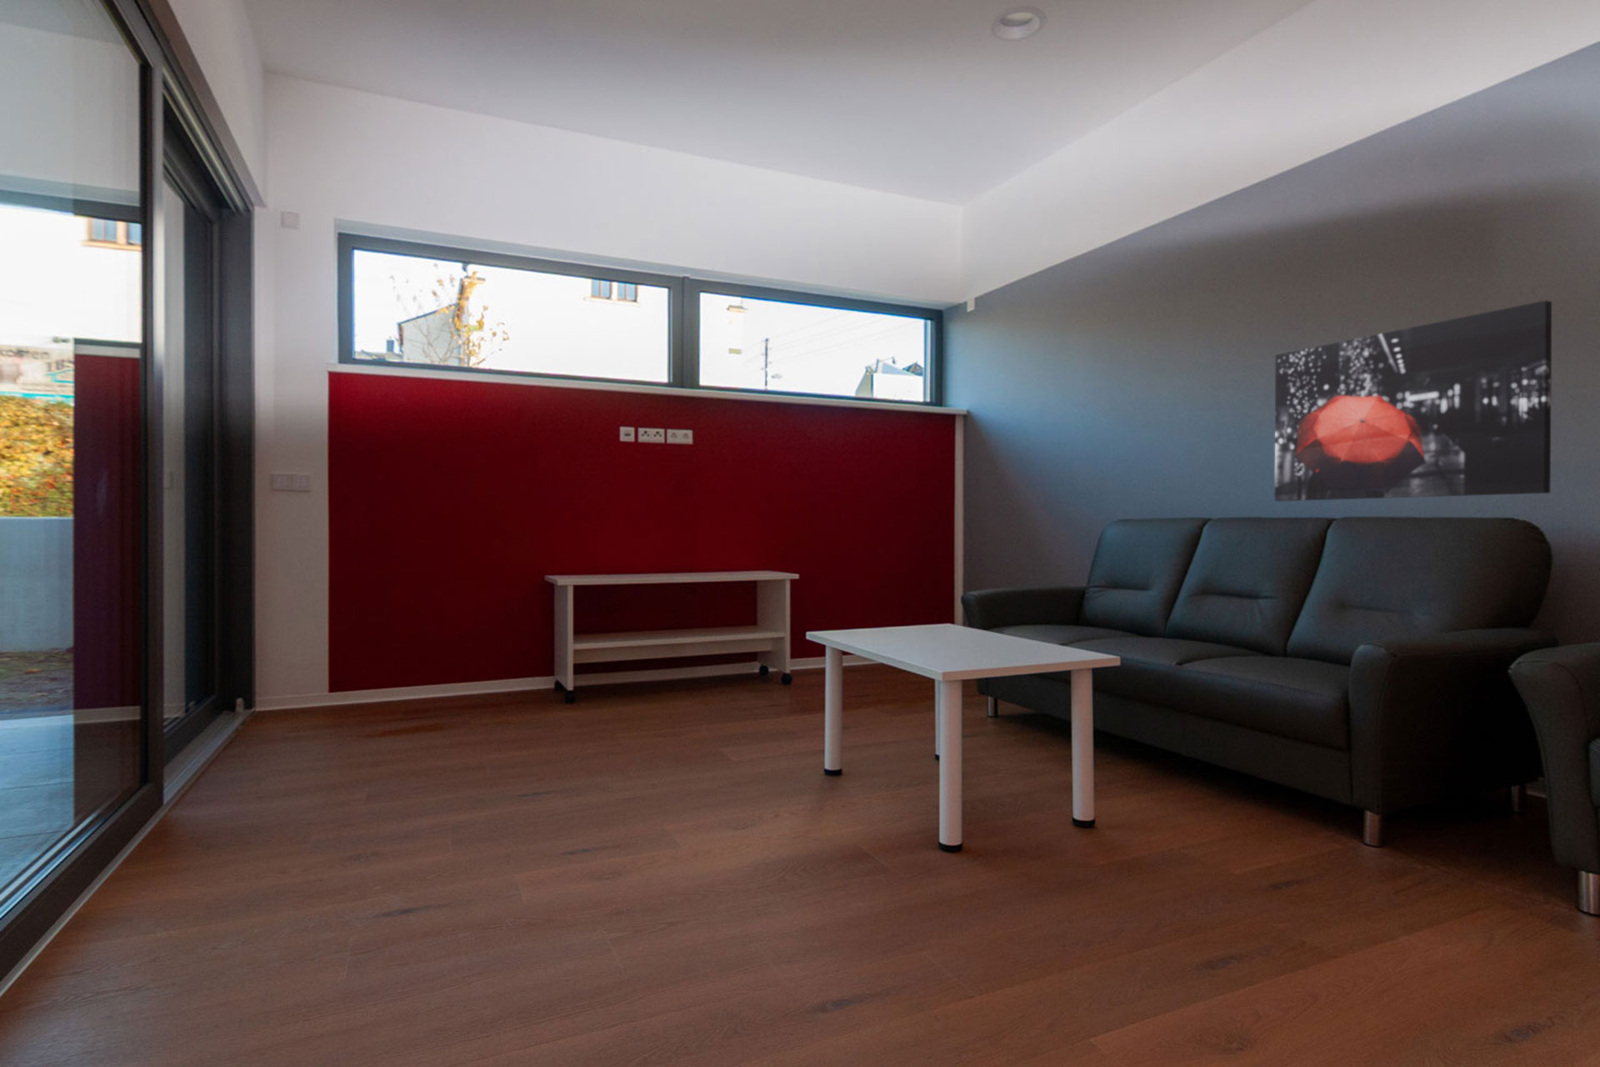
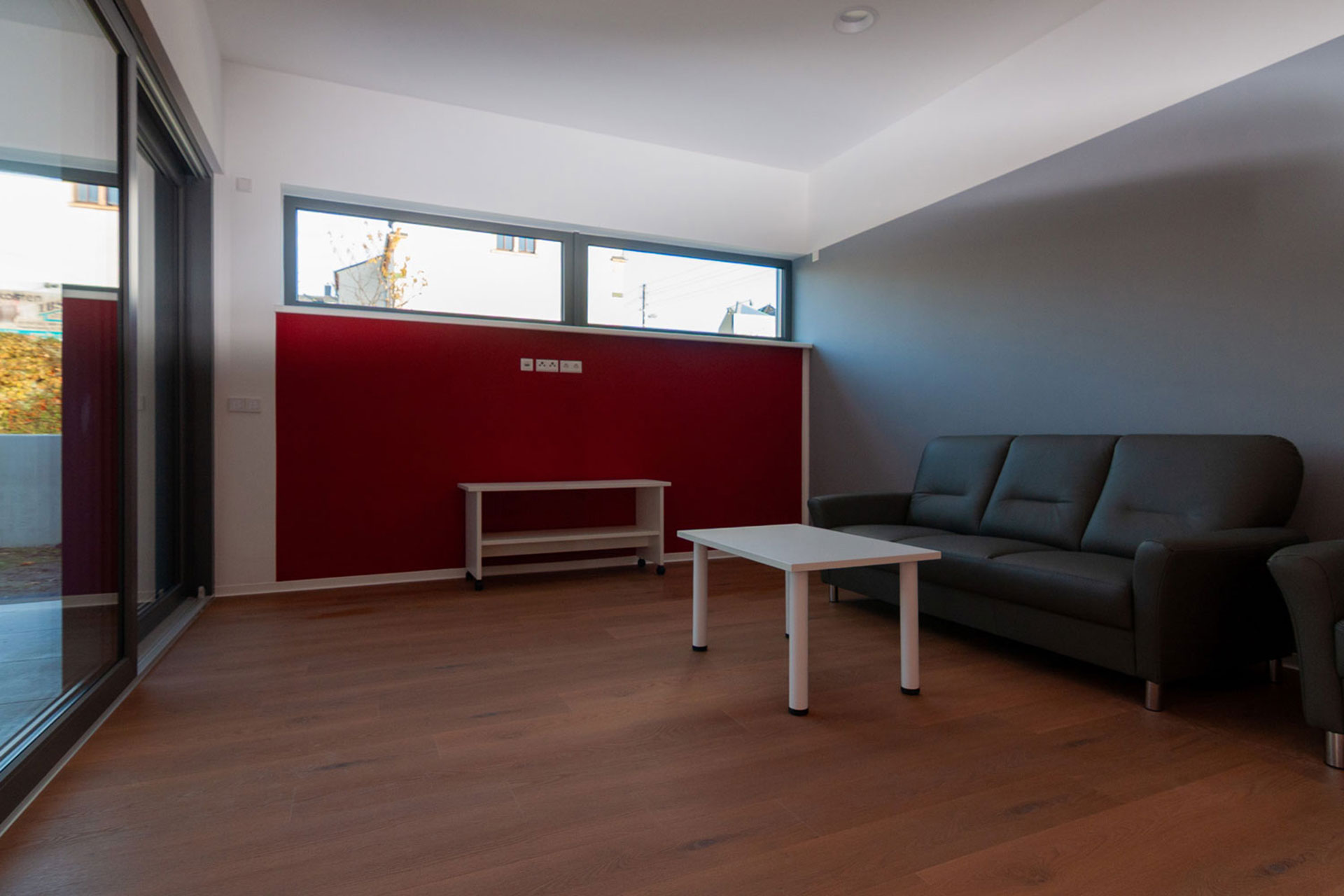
- wall art (1394, 414)
